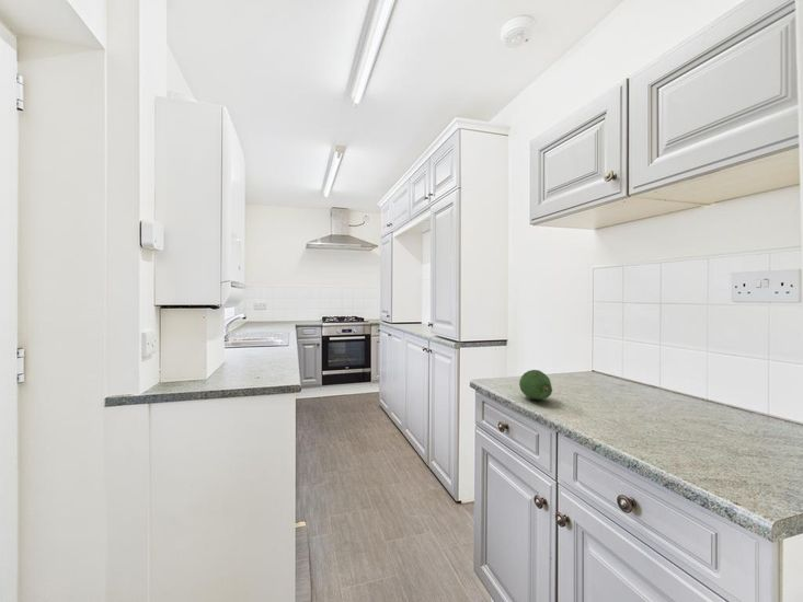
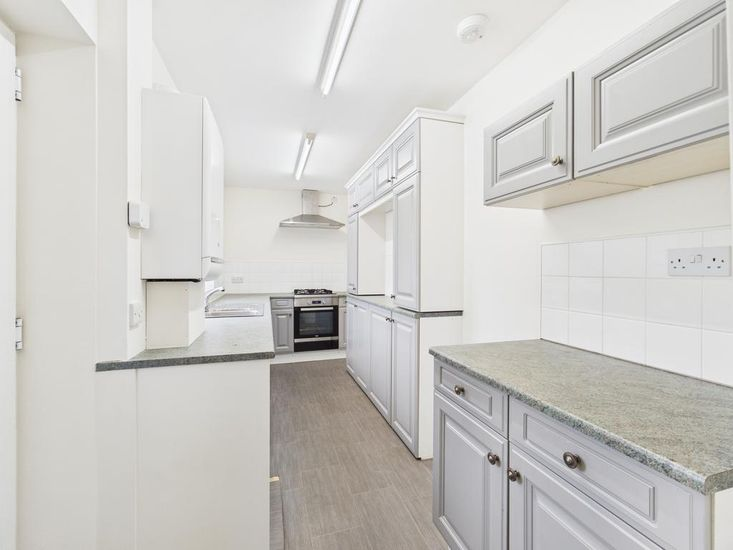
- fruit (536, 384)
